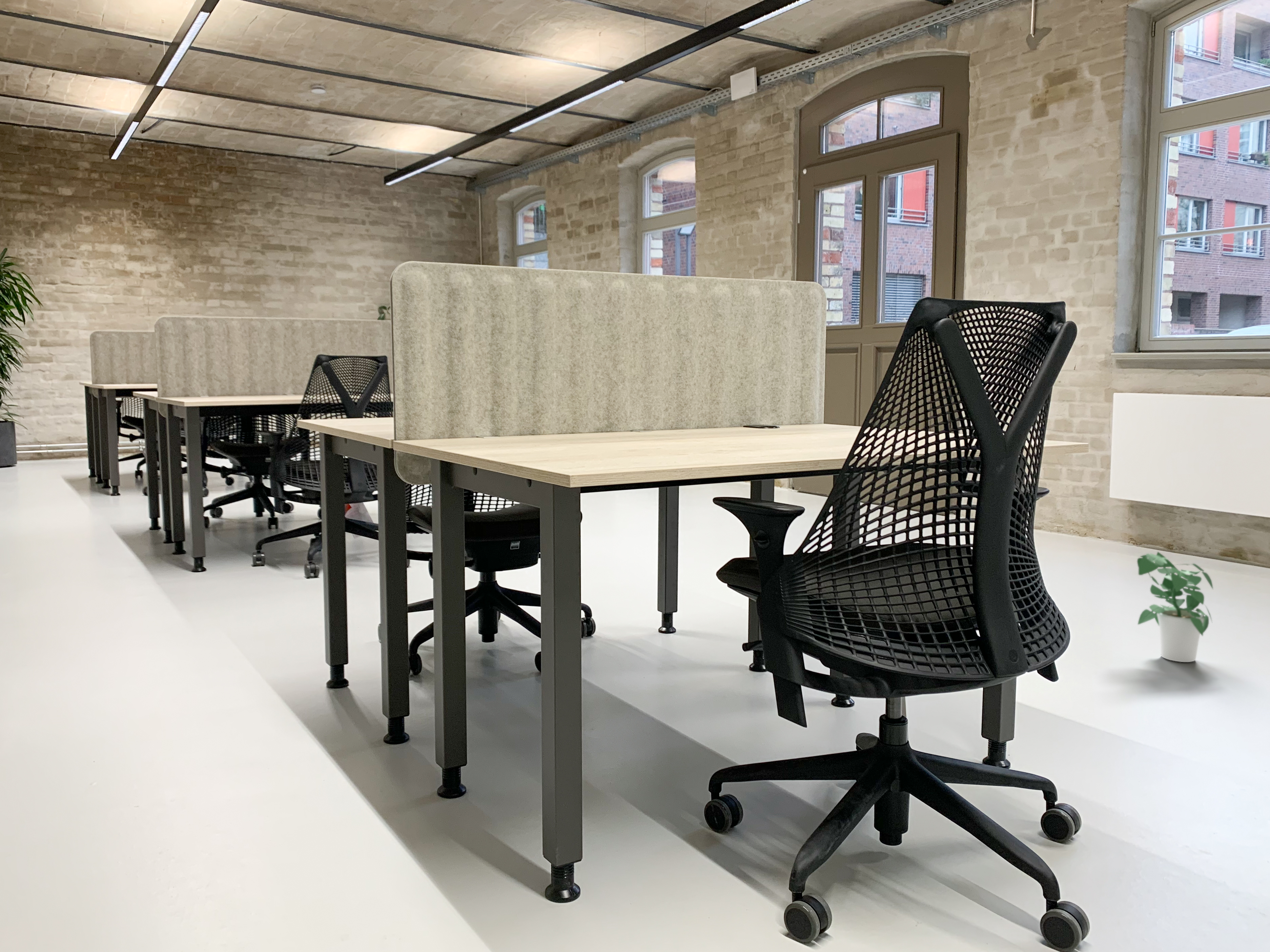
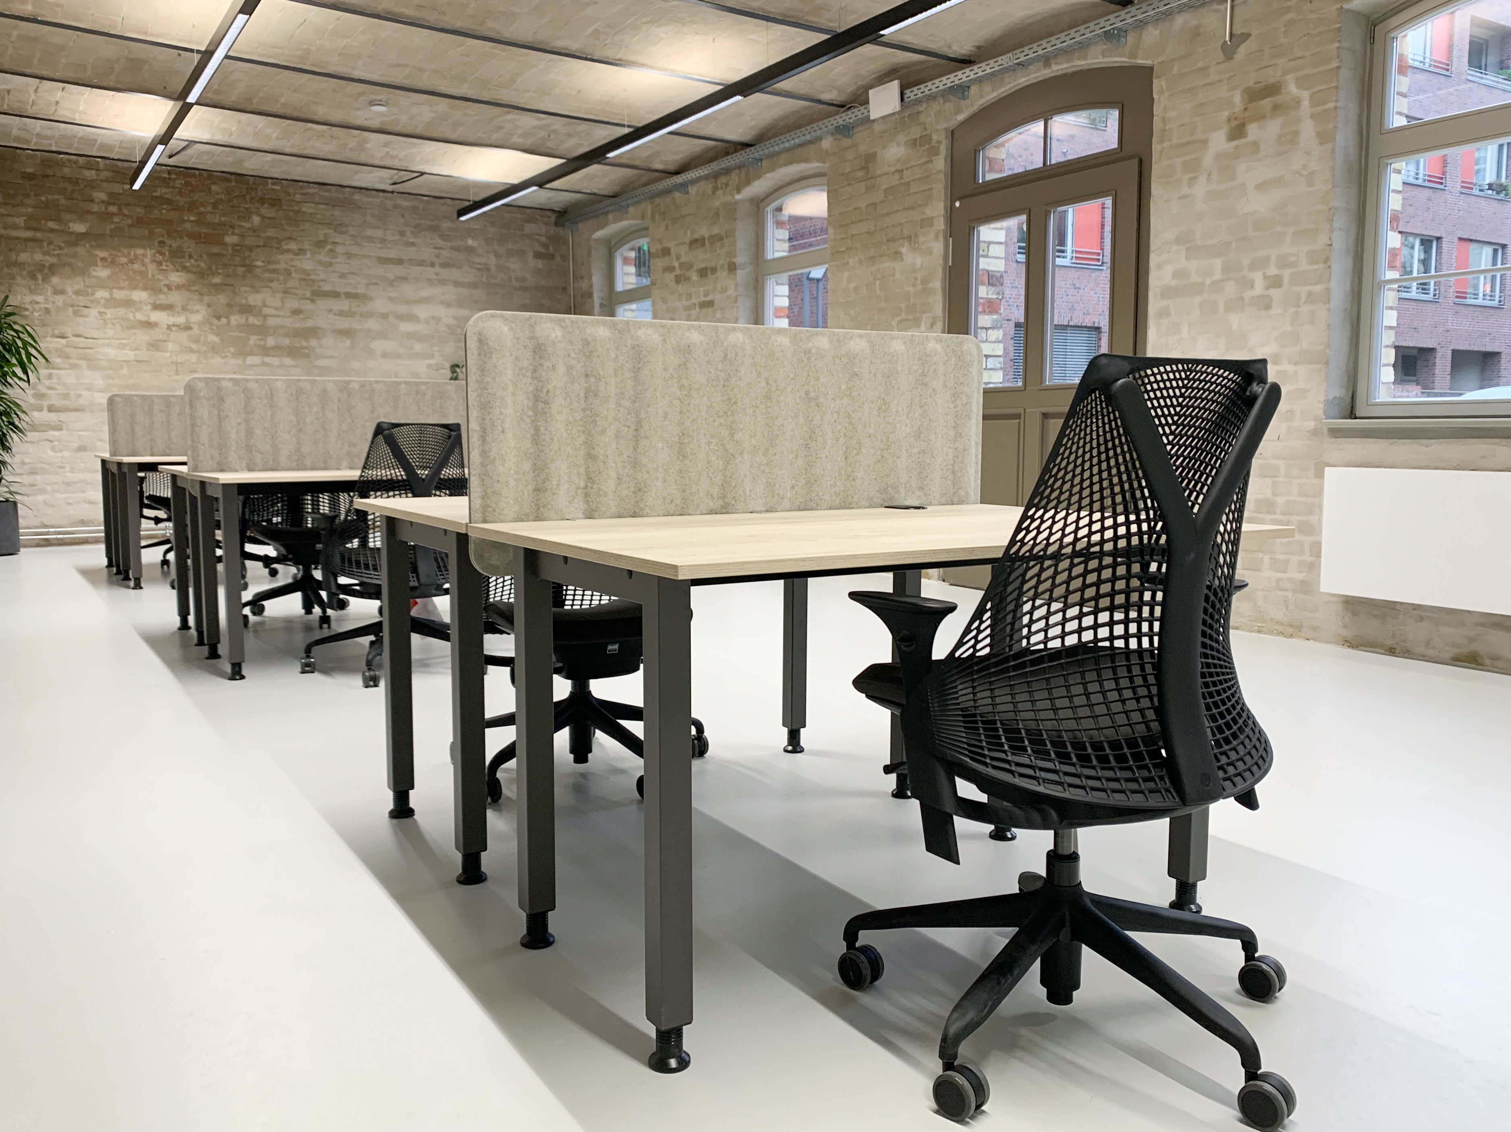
- potted plant (1171, 606)
